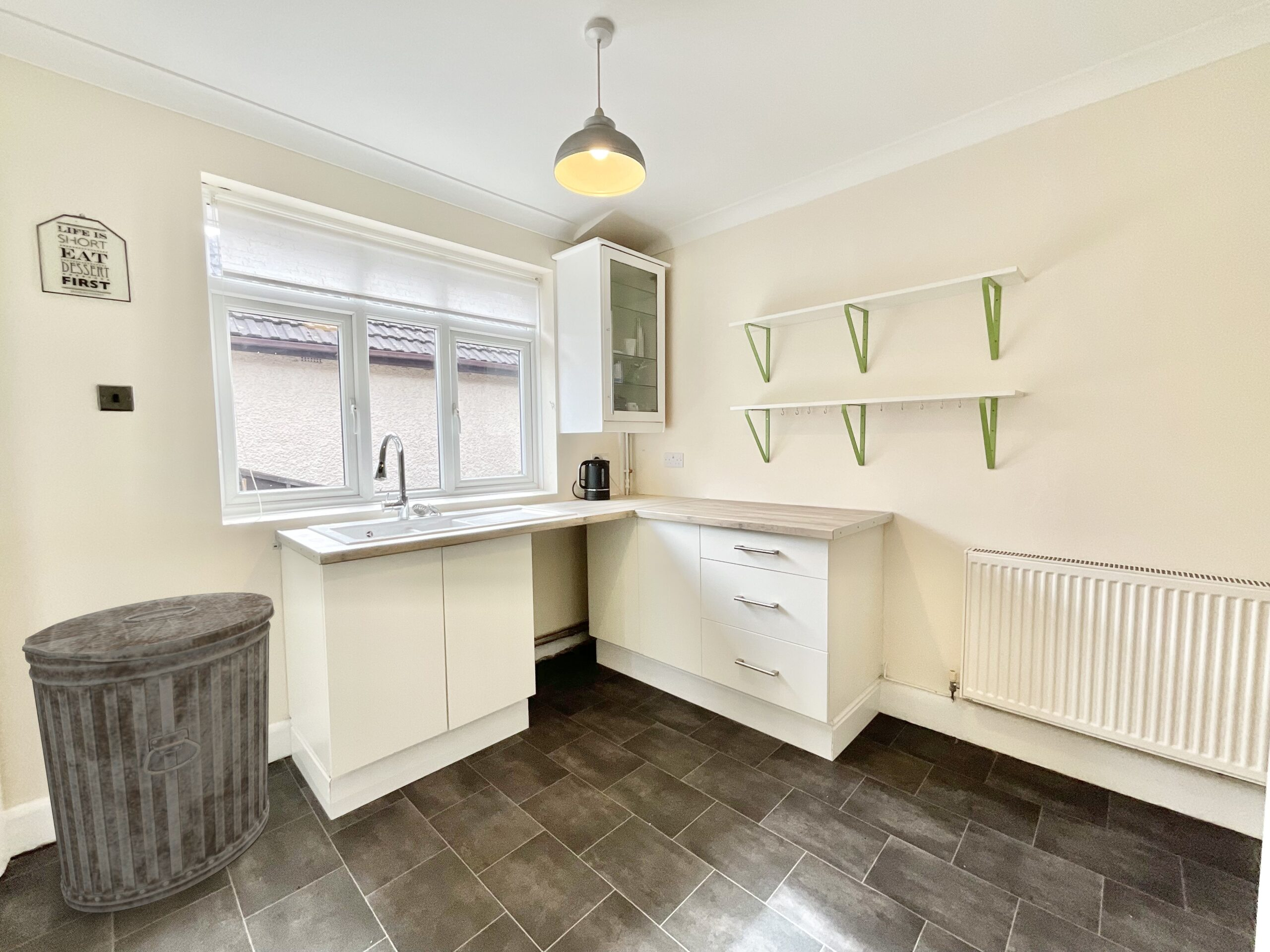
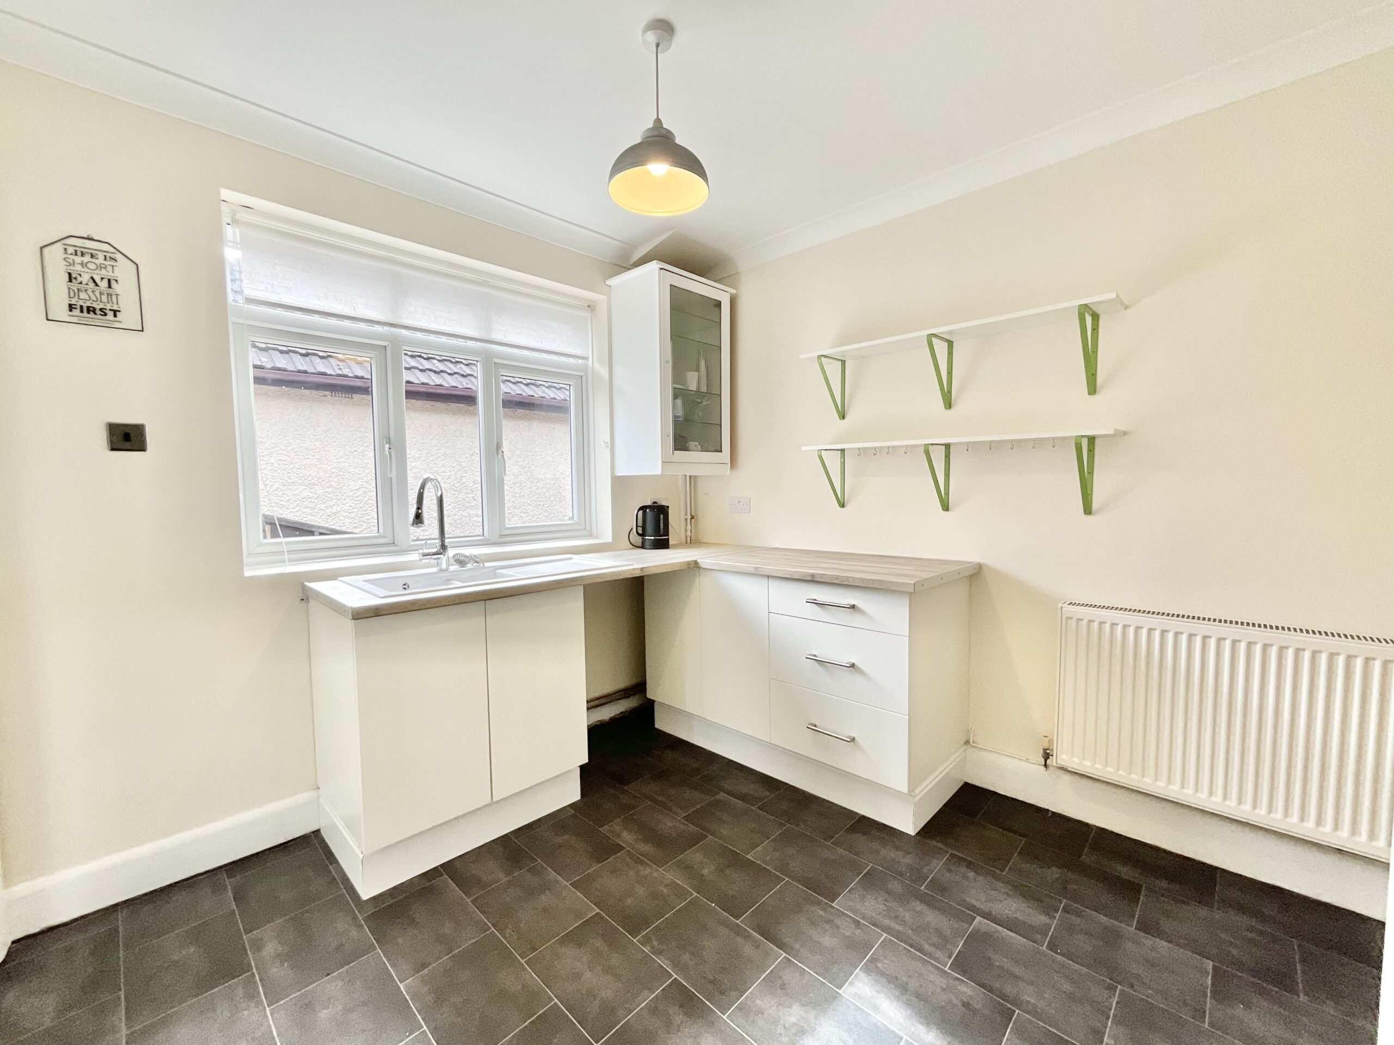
- trash can (170, 731)
